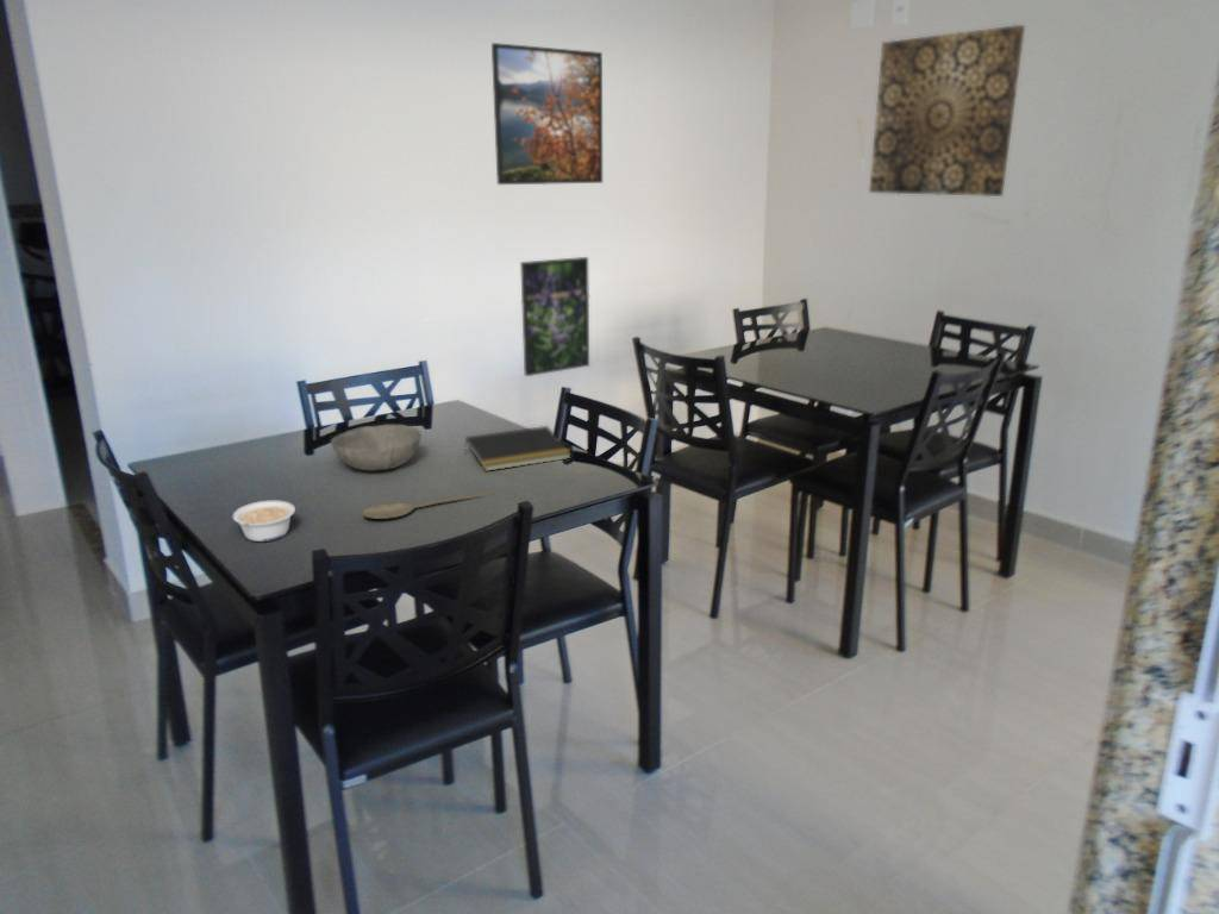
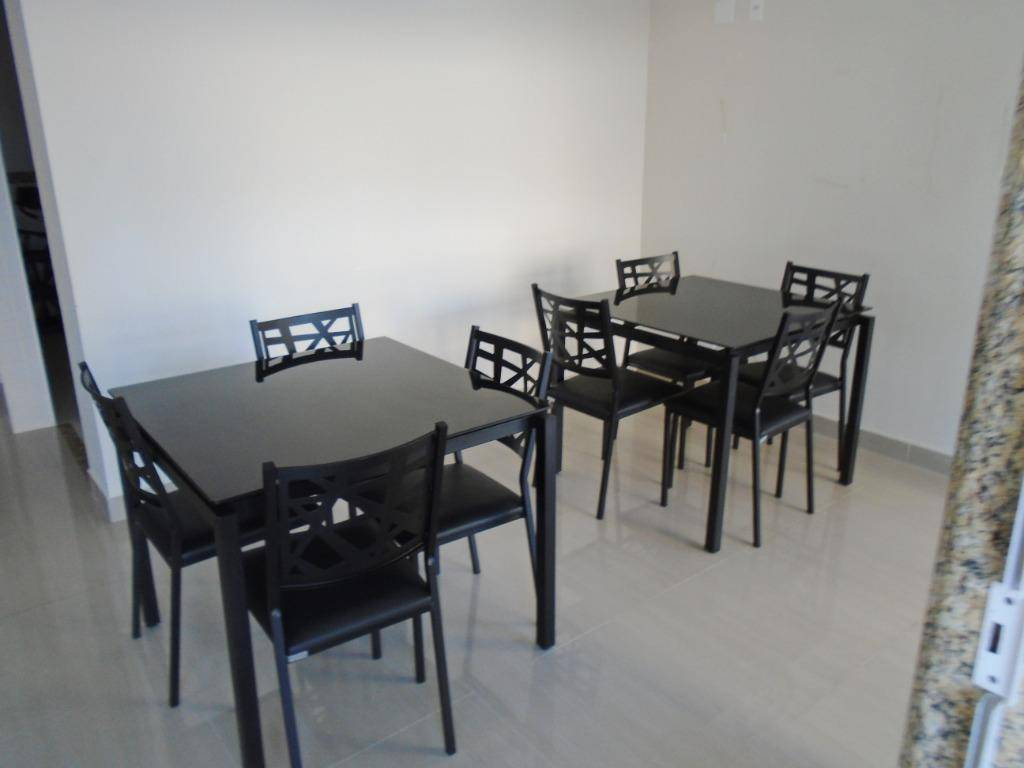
- notepad (518, 446)
- wall art (939, 115)
- wooden spoon (429, 502)
- bowl (377, 450)
- legume (265, 521)
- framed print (550, 117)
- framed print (556, 315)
